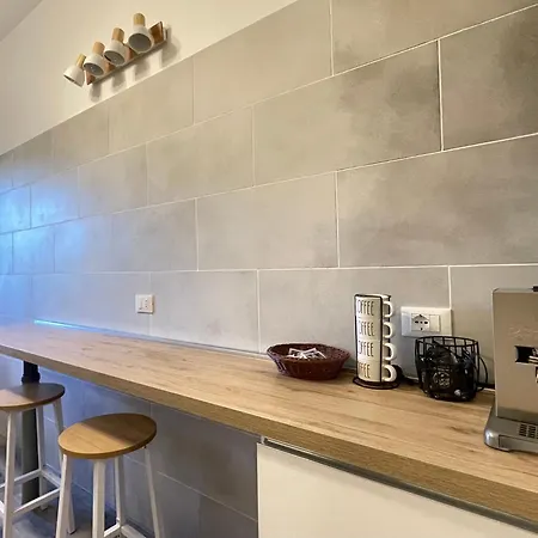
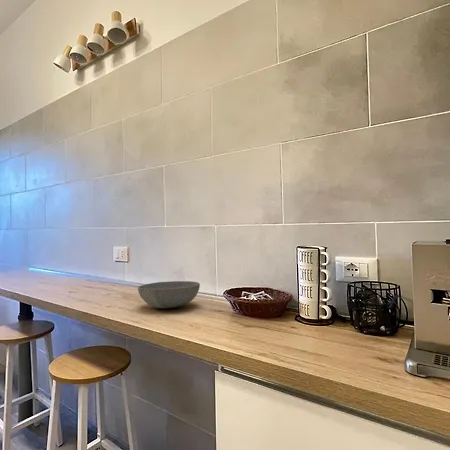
+ bowl (169, 295)
